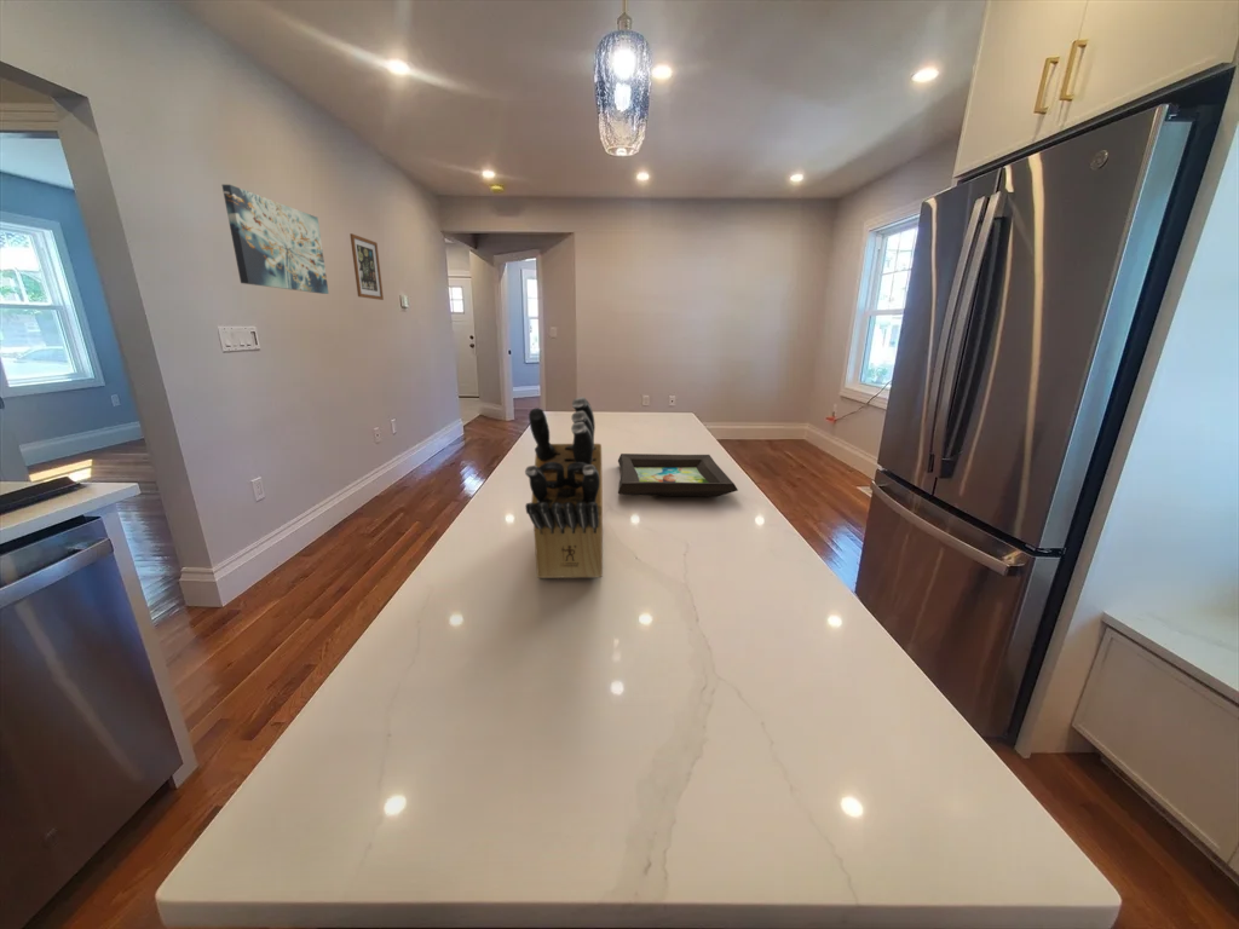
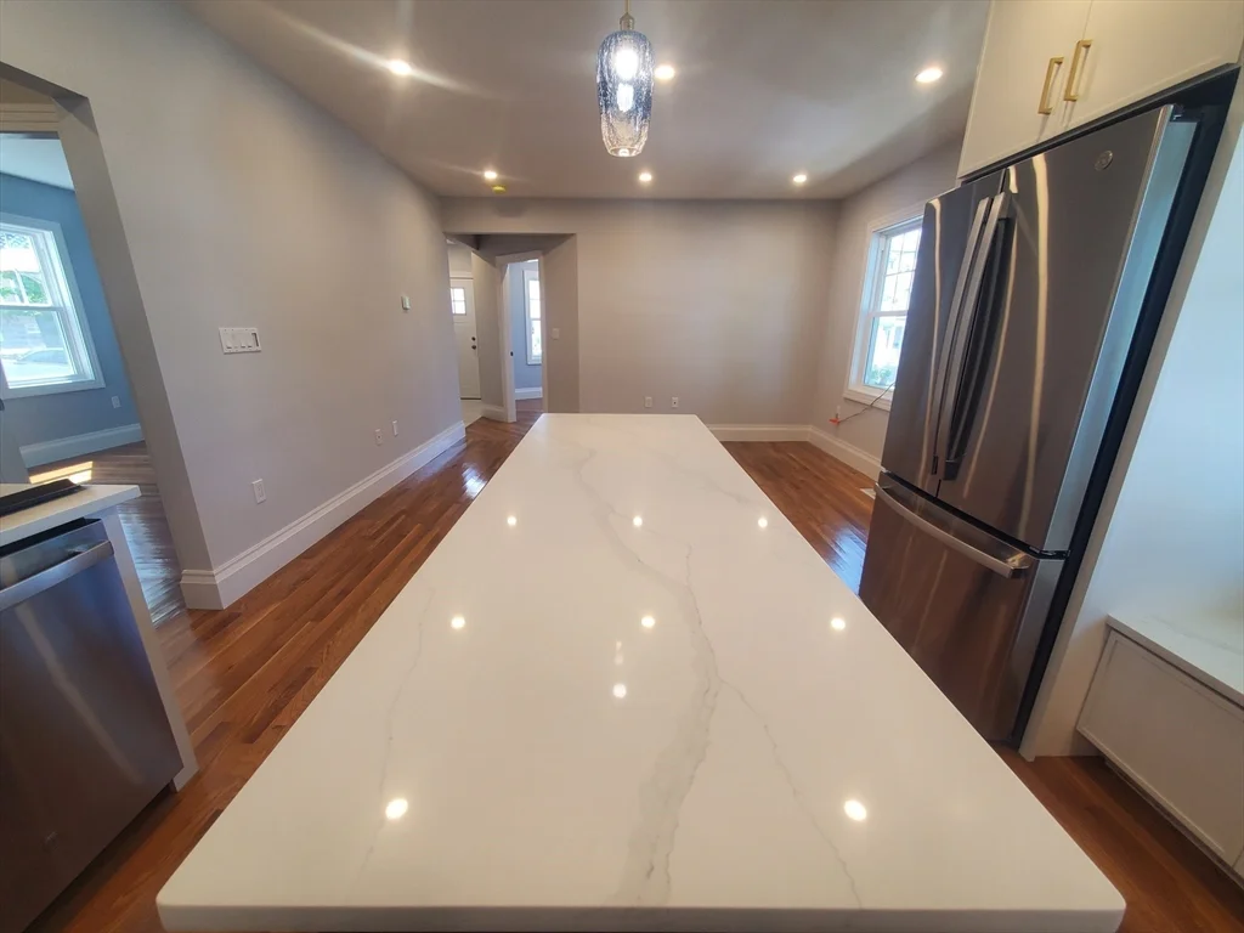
- wall art (367, 269)
- knife block (570, 477)
- picture frame (669, 474)
- wall art (282, 247)
